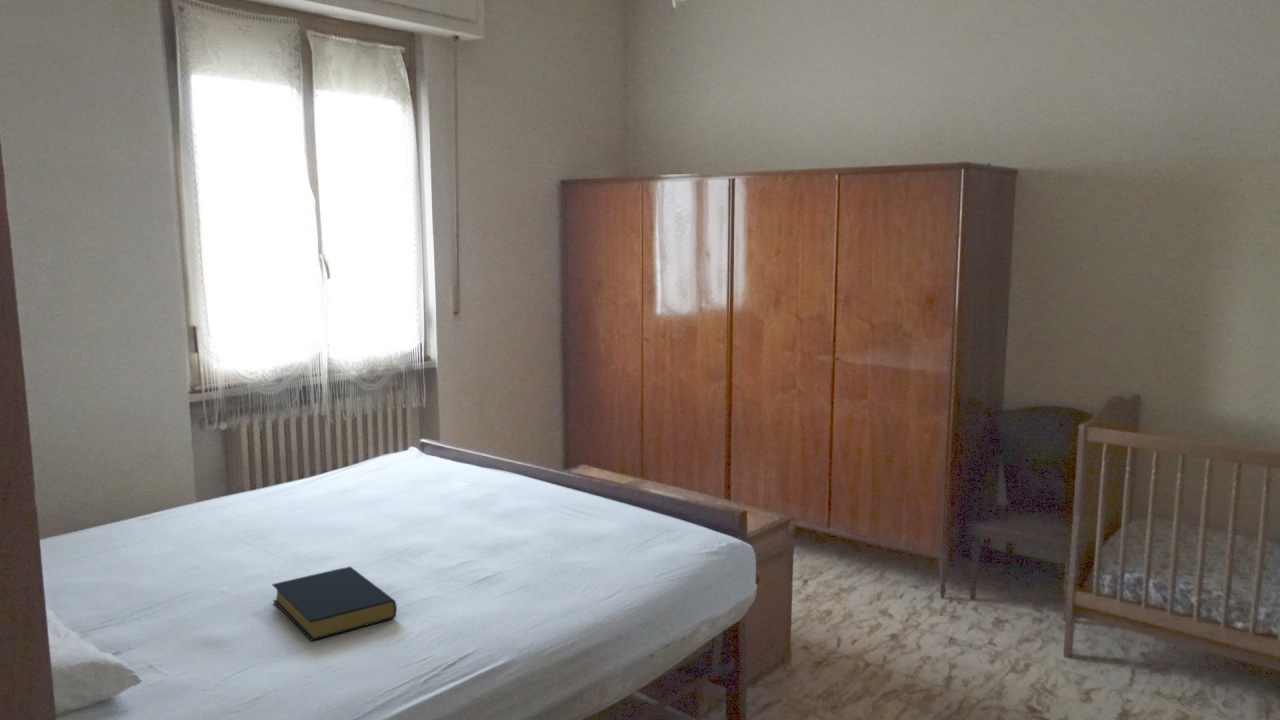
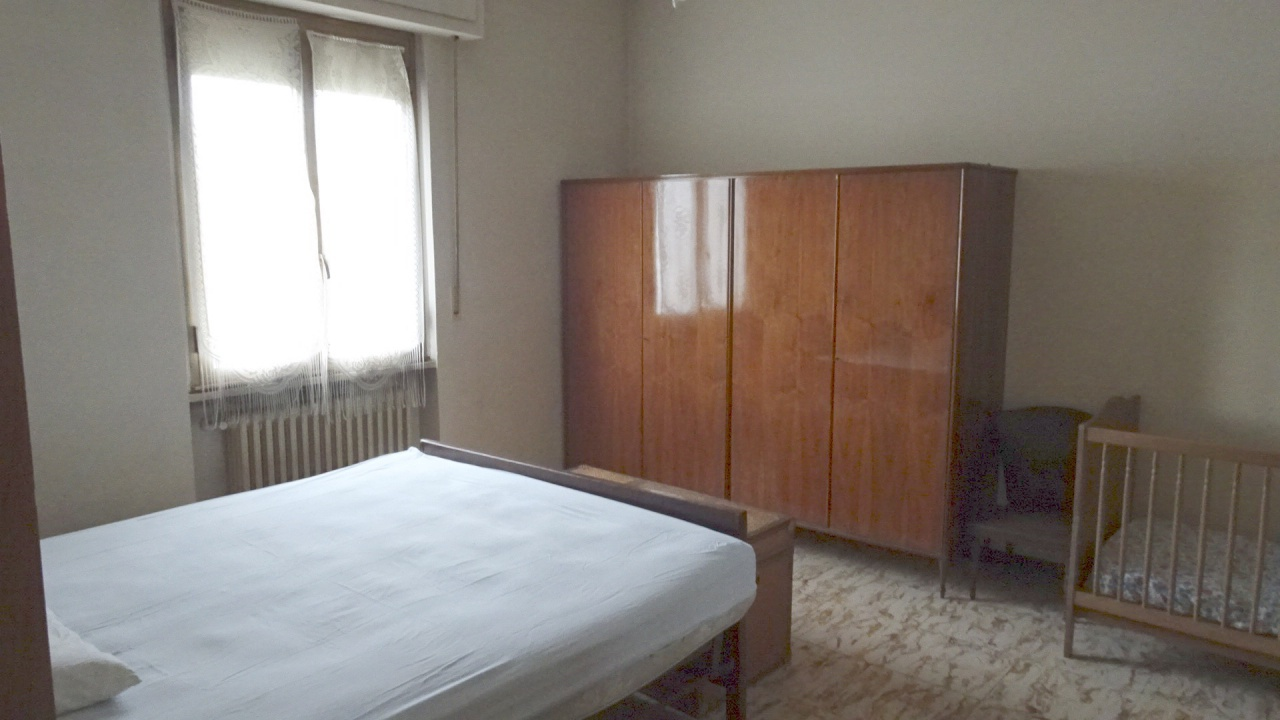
- hardback book (333, 600)
